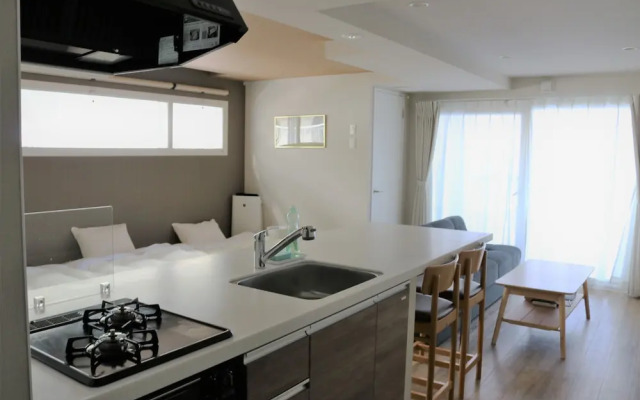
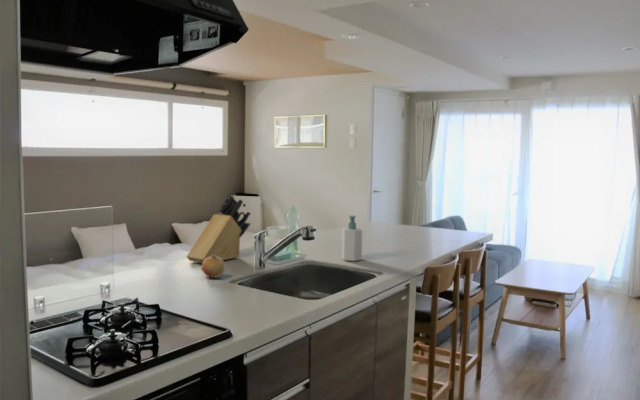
+ fruit (213, 265)
+ soap bottle (352, 237)
+ knife block (220, 227)
